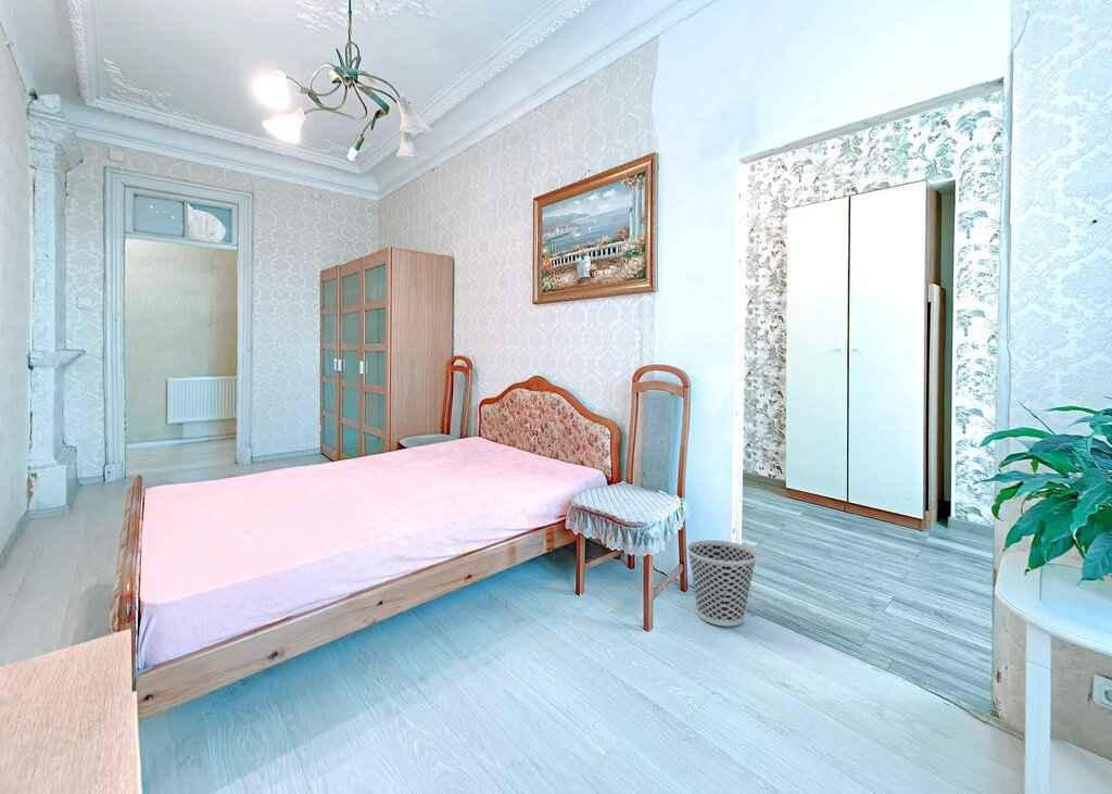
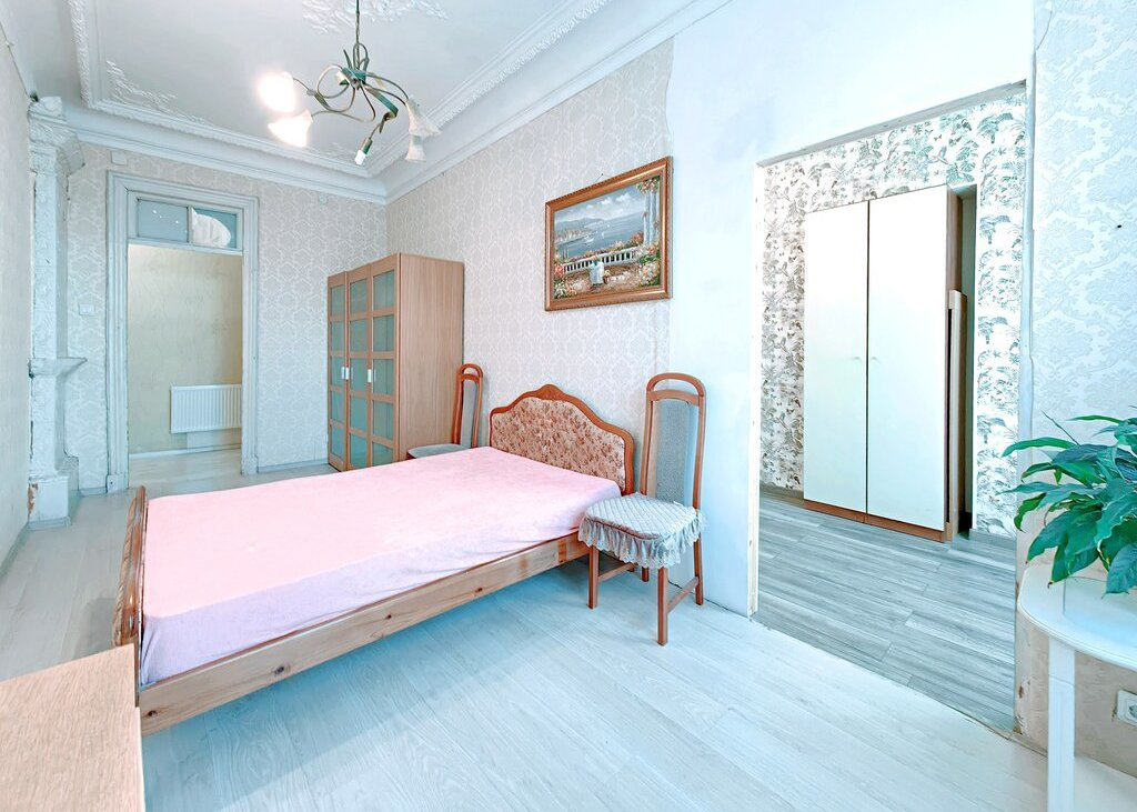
- wastebasket (720, 582)
